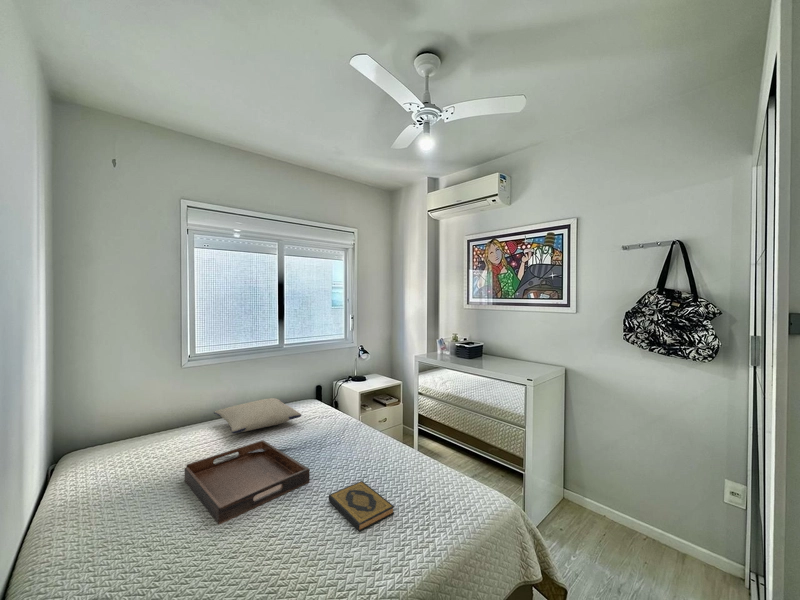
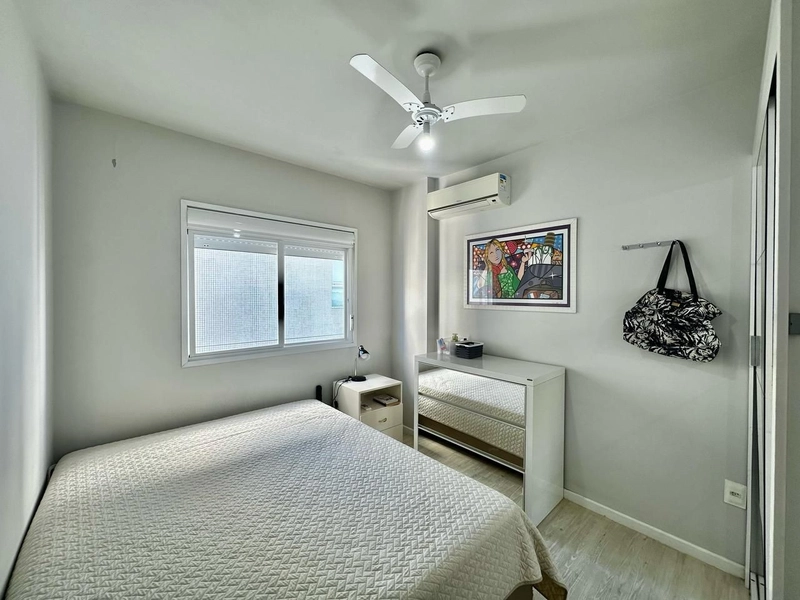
- serving tray (245, 474)
- pillow (257, 414)
- hardback book (360, 503)
